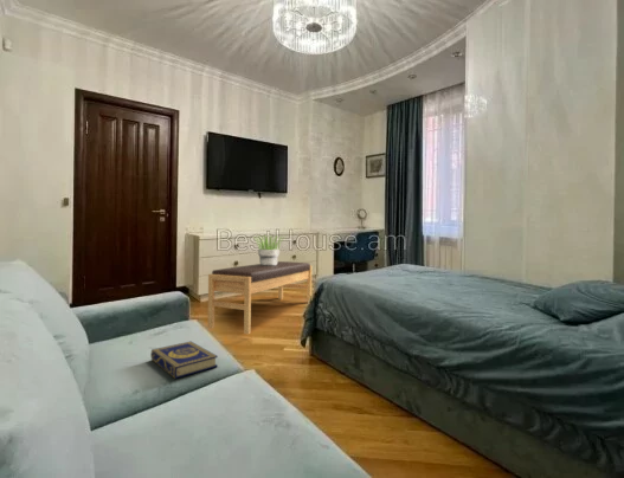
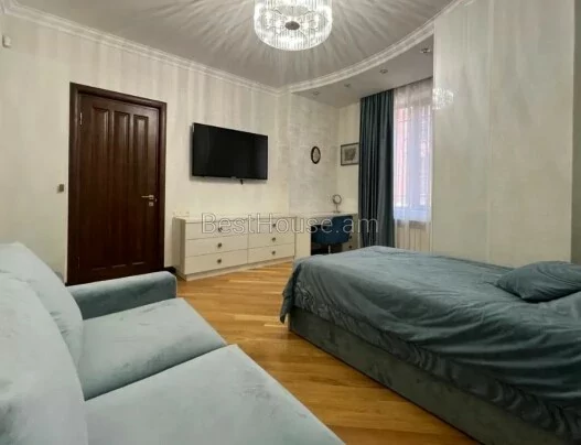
- book (184, 358)
- bench (266, 289)
- potted plant (269, 250)
